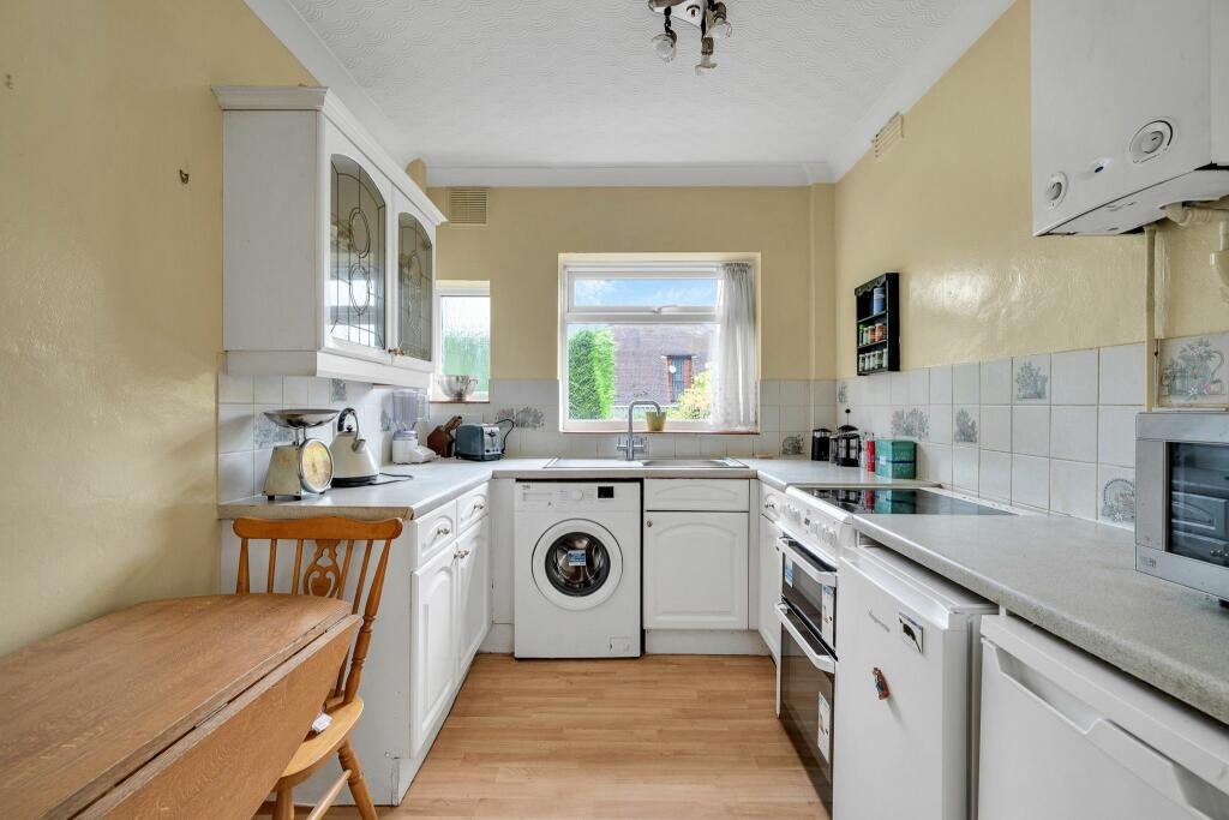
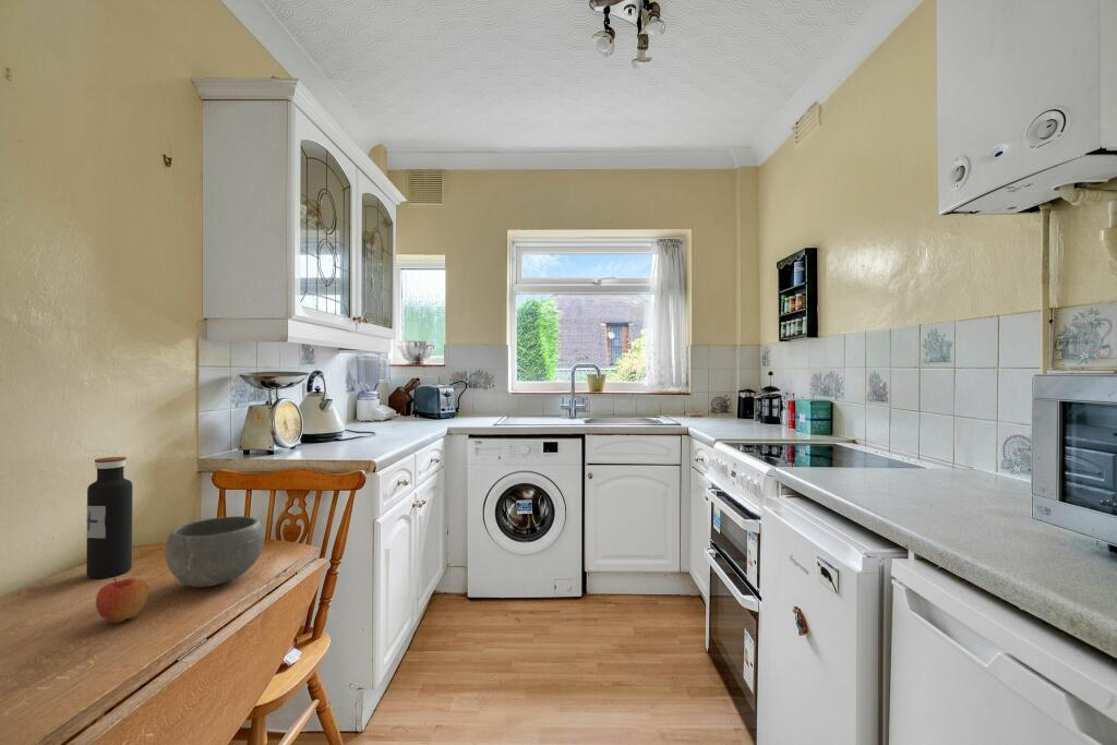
+ apple (122, 597)
+ bowl (216, 553)
+ water bottle (110, 515)
